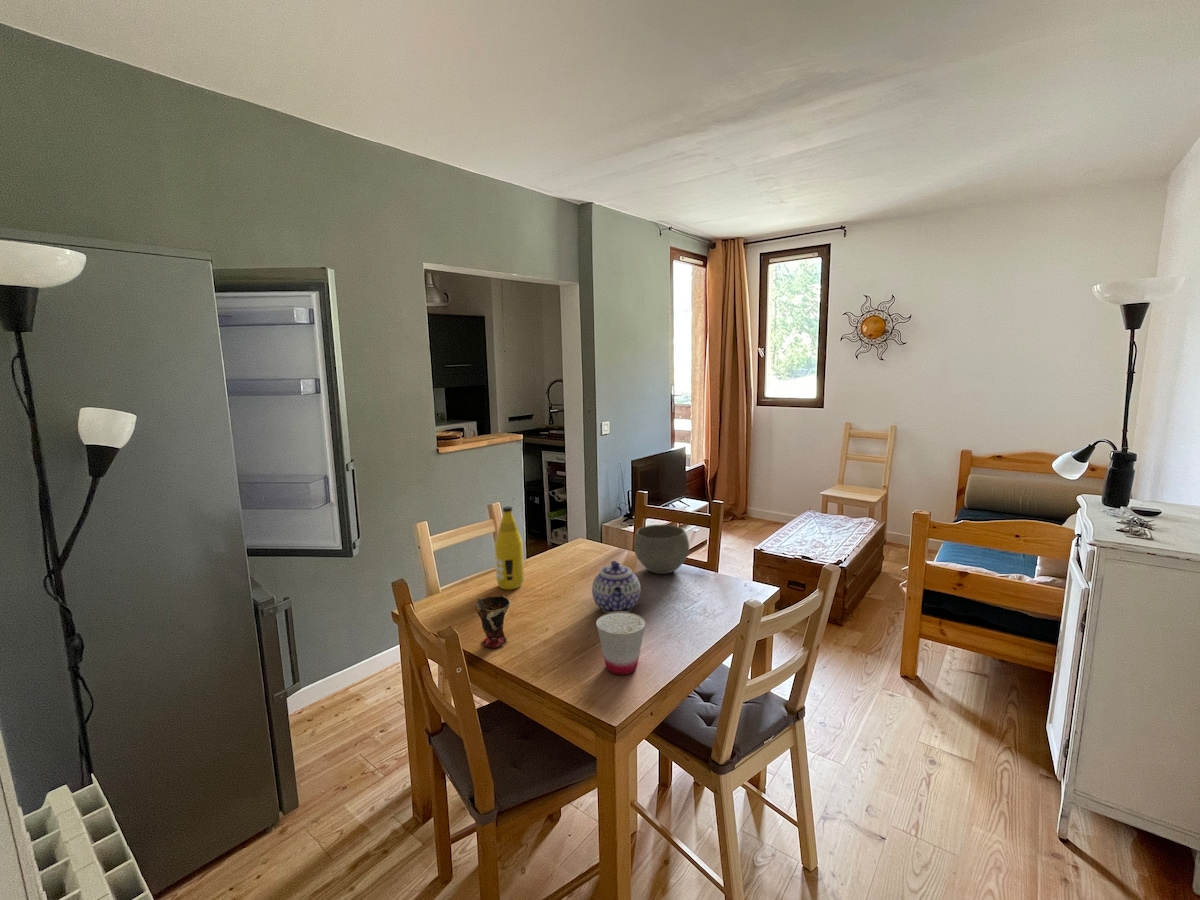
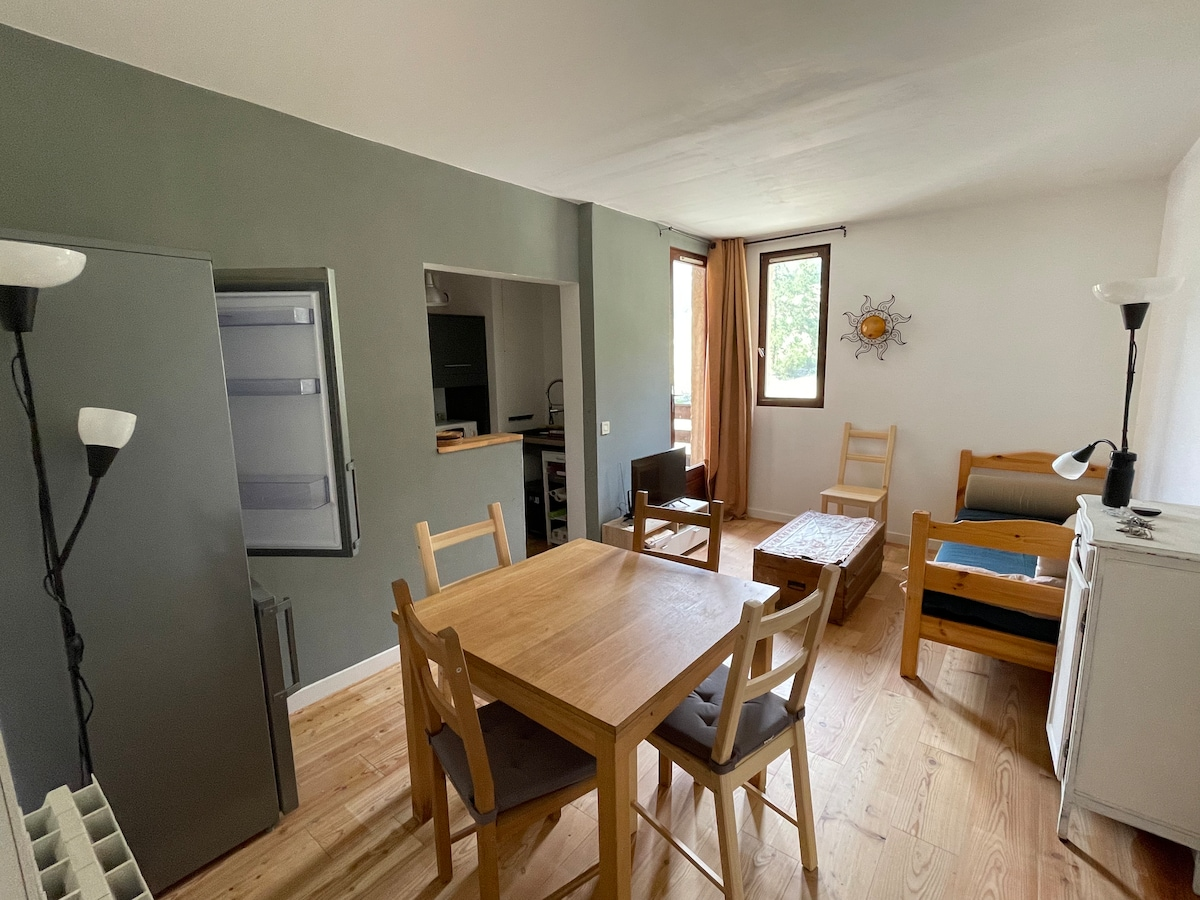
- cup (494, 621)
- bowl (661, 550)
- cup (621, 644)
- bottle (508, 546)
- teapot (616, 585)
